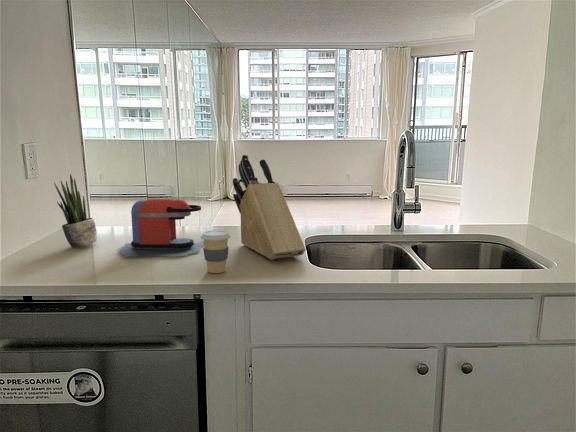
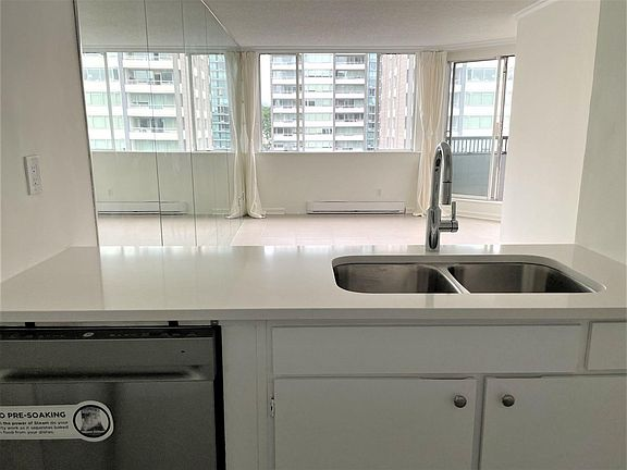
- knife block (265, 202)
- coffee maker (162, 222)
- potted plant (74, 209)
- coffee cup (215, 251)
